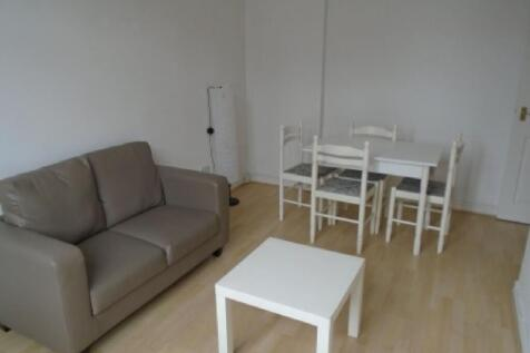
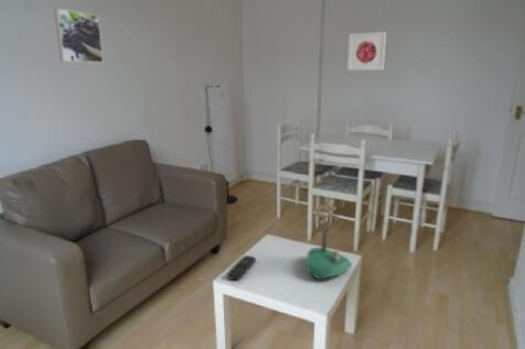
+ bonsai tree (324, 236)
+ remote control (242, 266)
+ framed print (79, 36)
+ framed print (365, 52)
